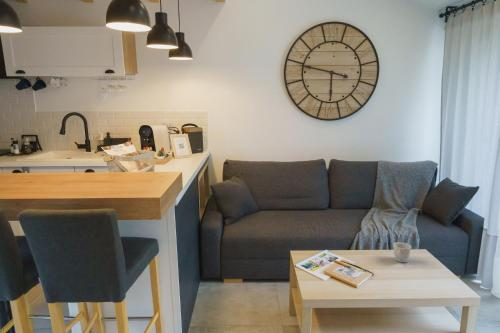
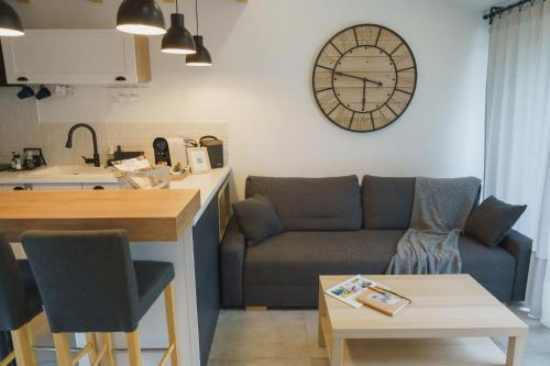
- mug (400, 253)
